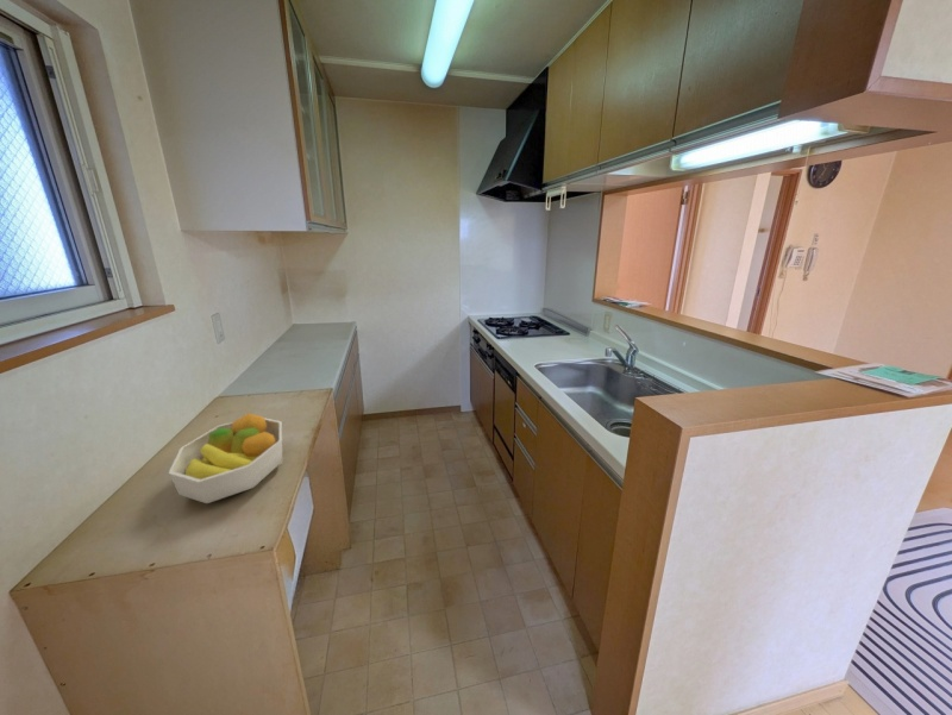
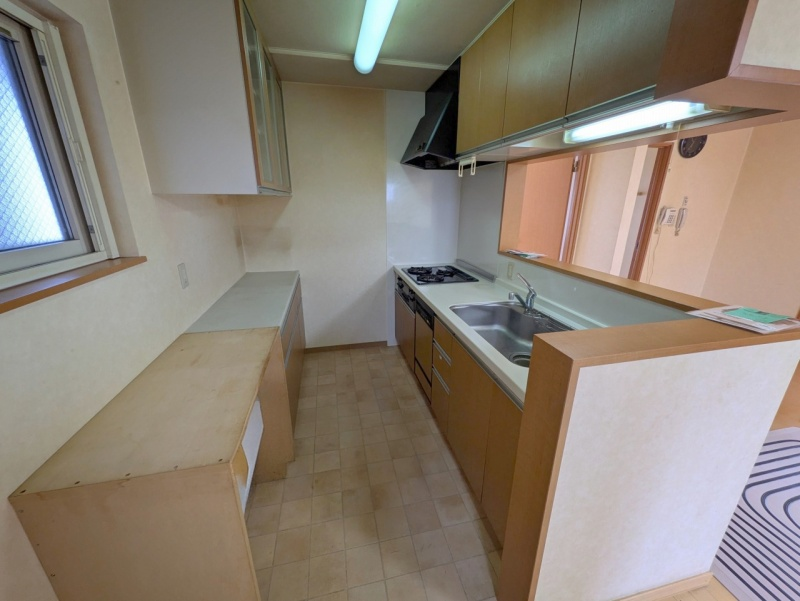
- fruit bowl (233, 451)
